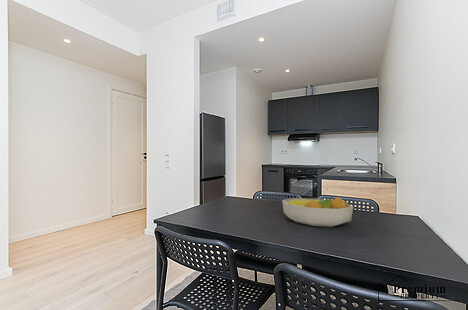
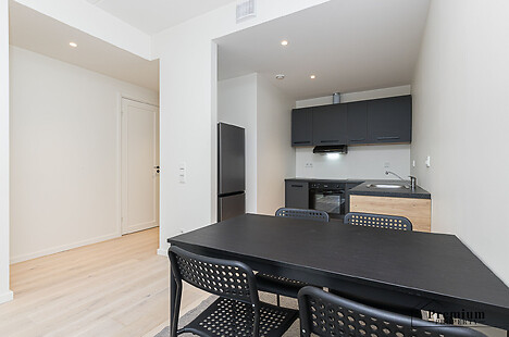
- fruit bowl (315, 208)
